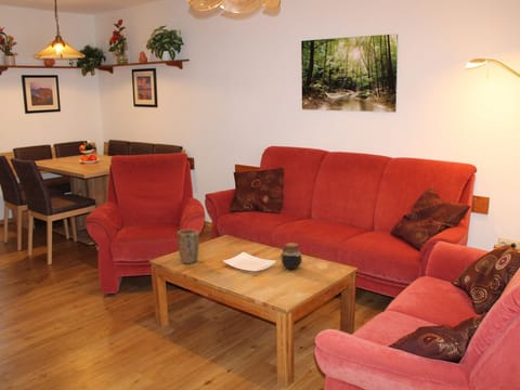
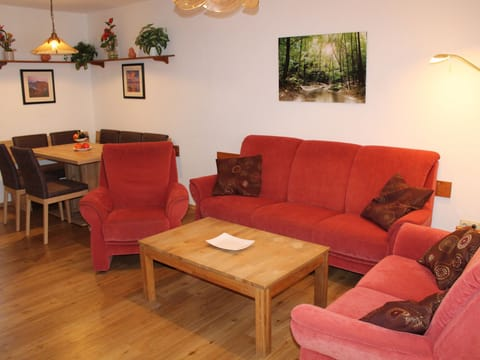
- plant pot (187, 246)
- jar (290, 256)
